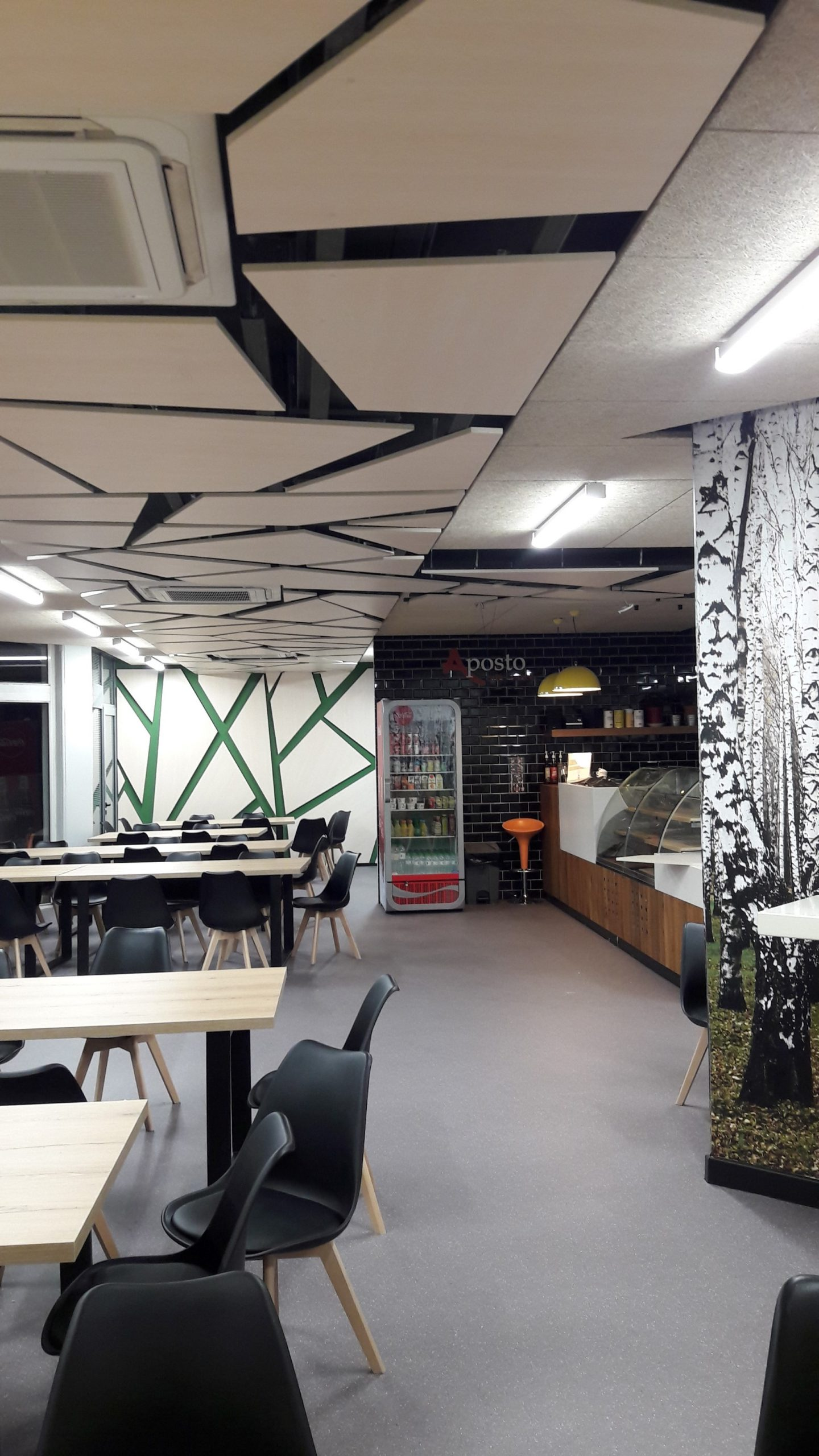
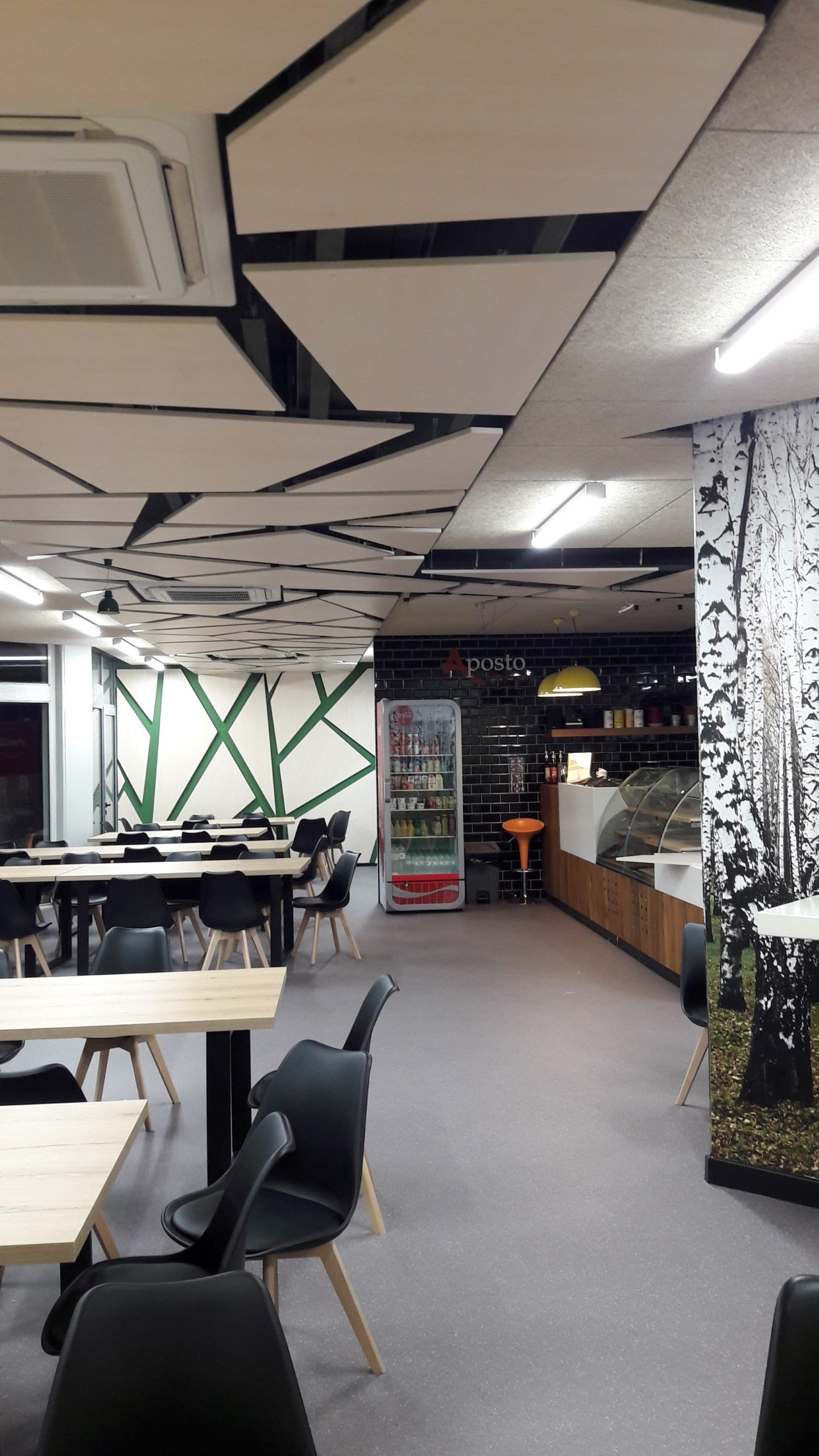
+ pendant light (108, 588)
